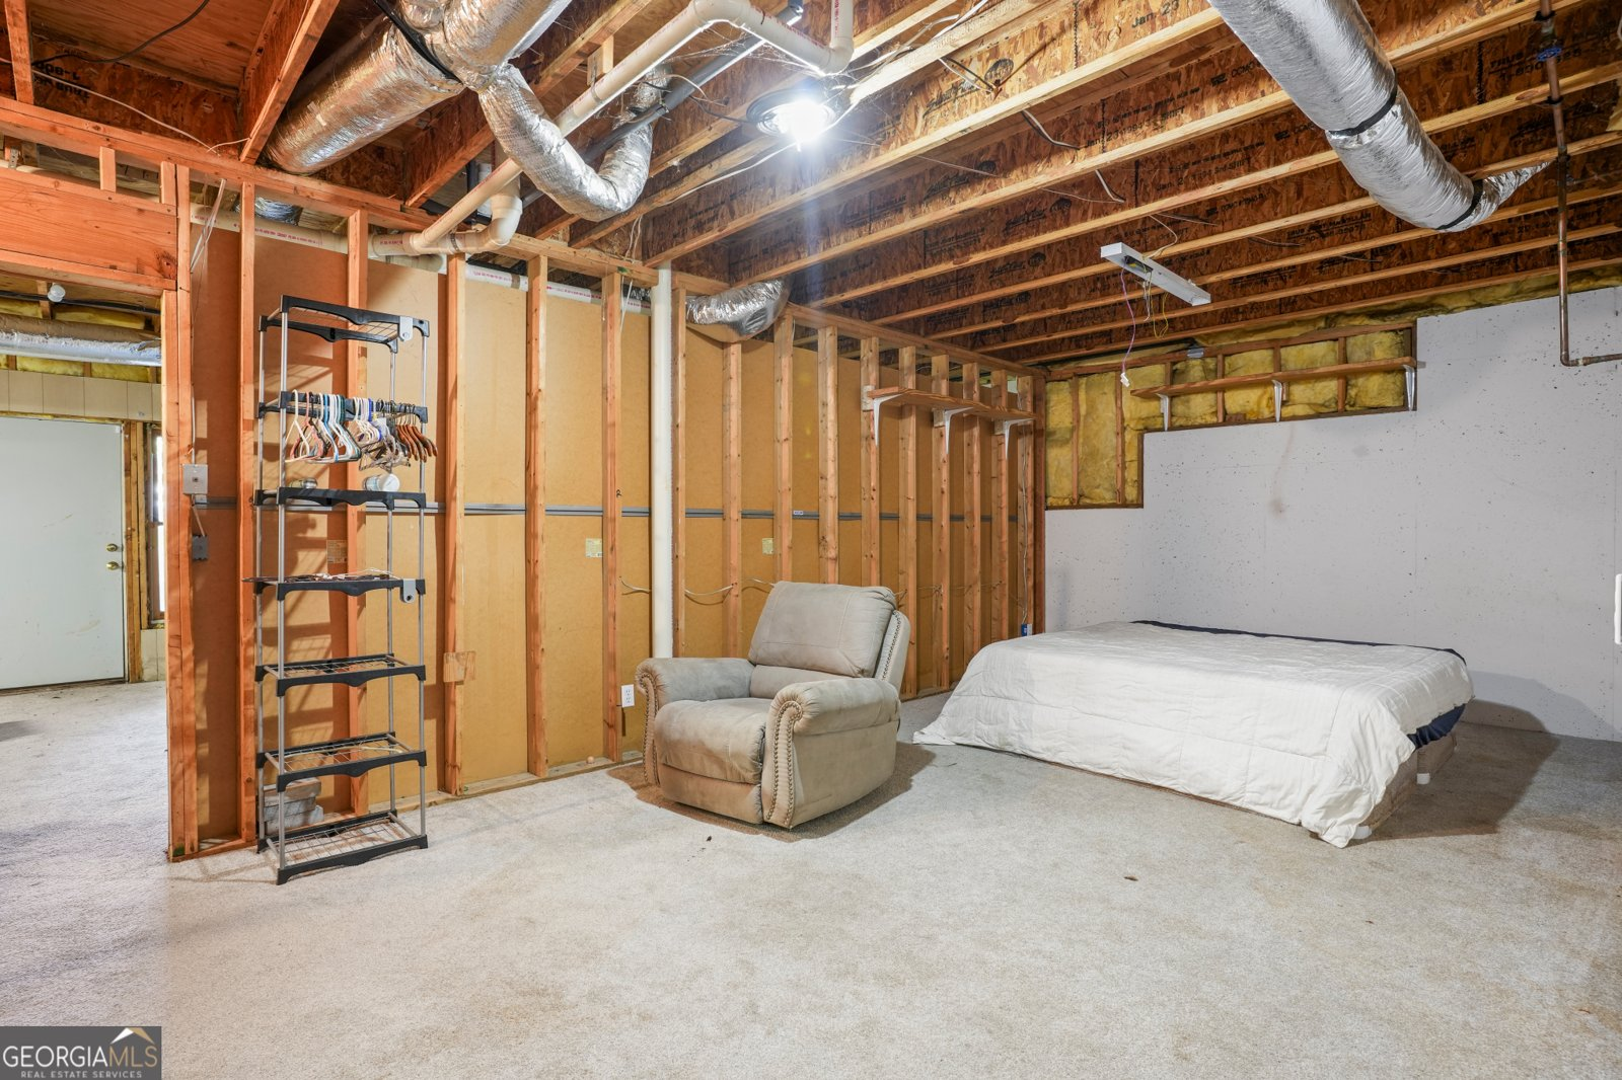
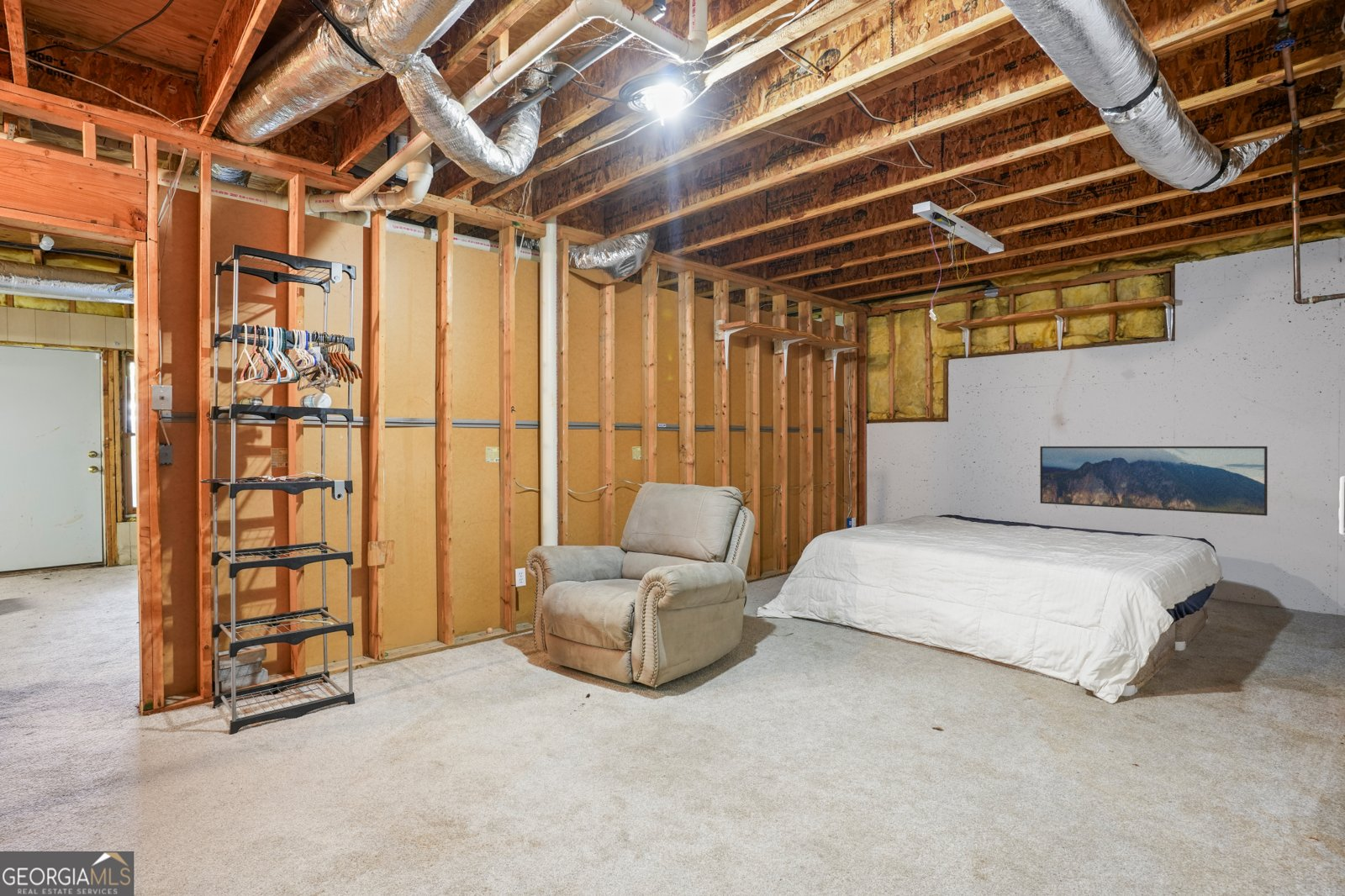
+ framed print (1142, 477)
